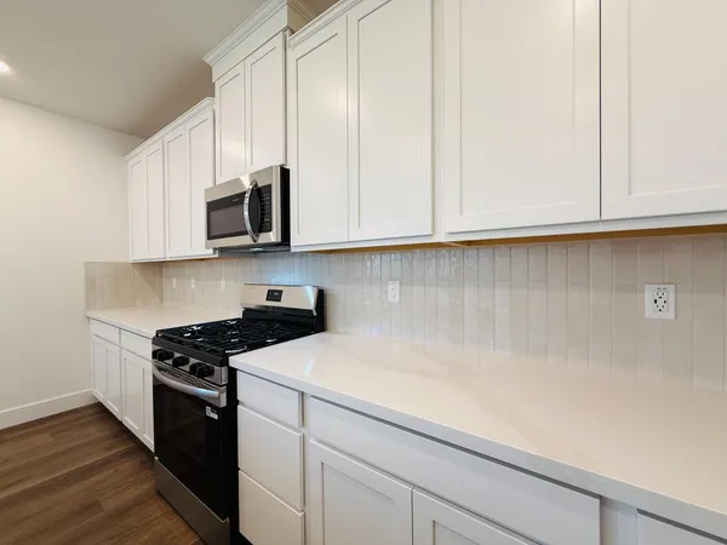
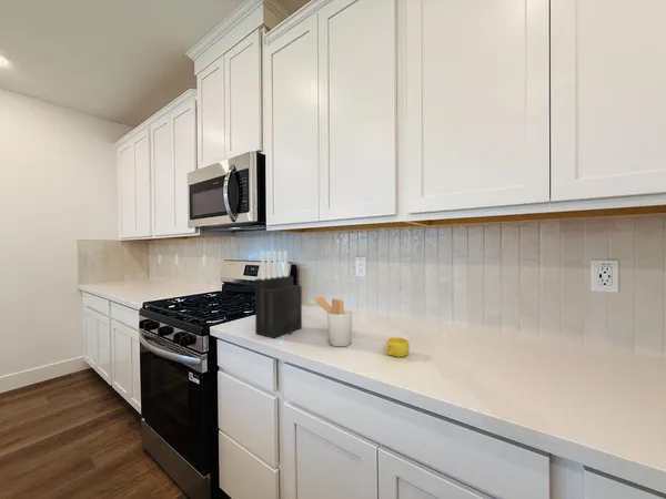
+ knife block (281, 291)
+ cup (395, 347)
+ utensil holder (333, 318)
